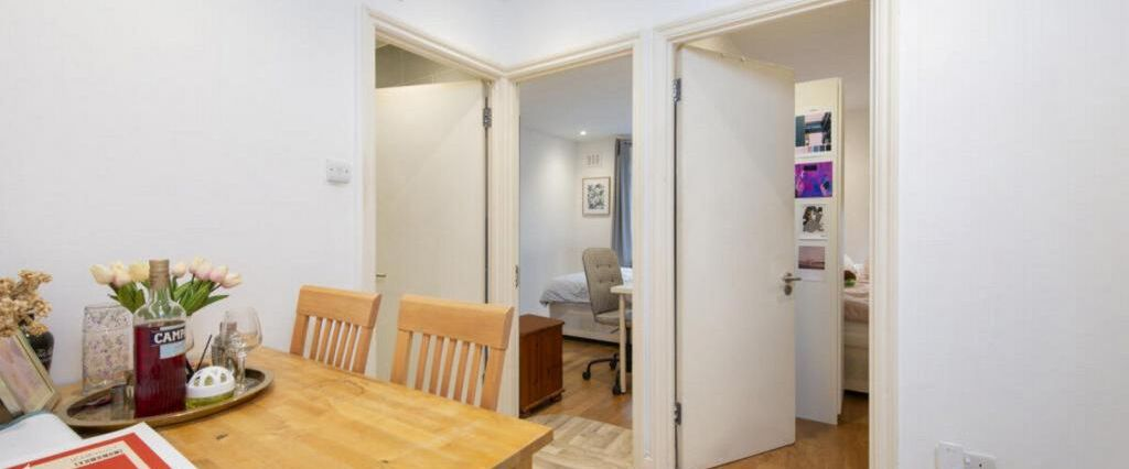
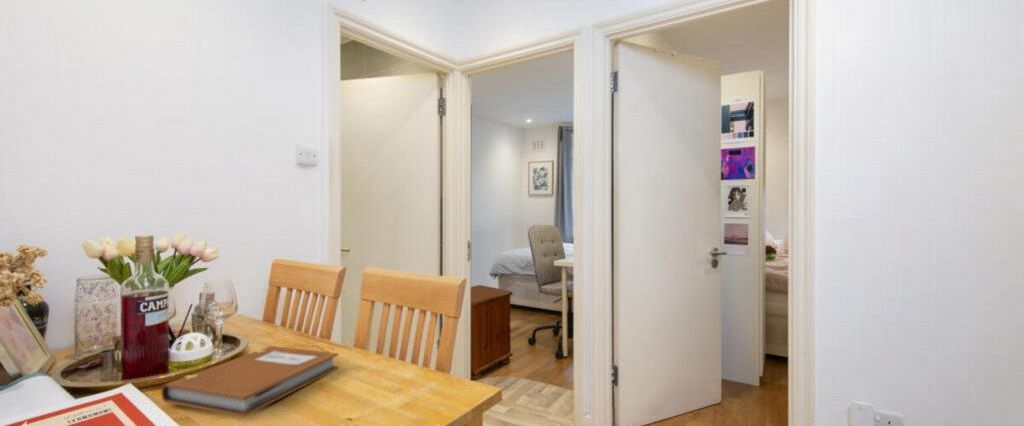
+ notebook (260, 374)
